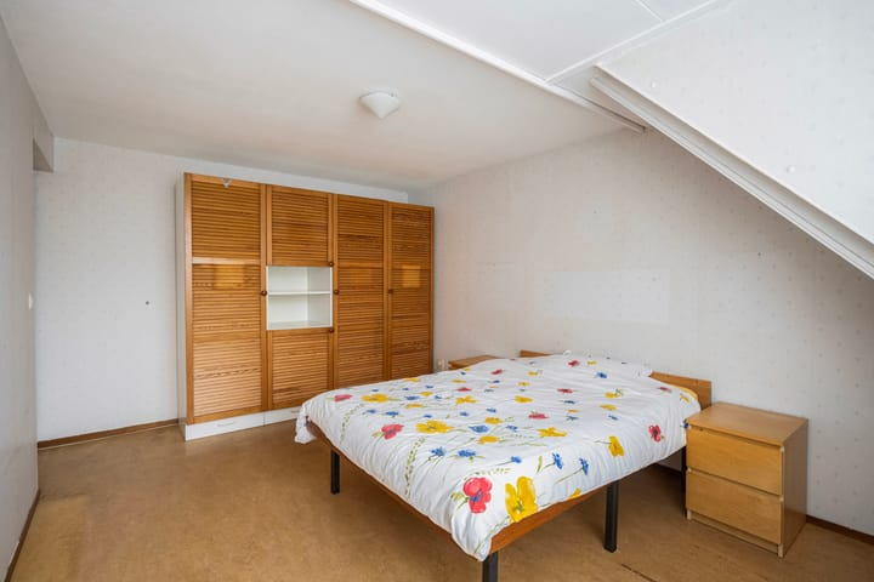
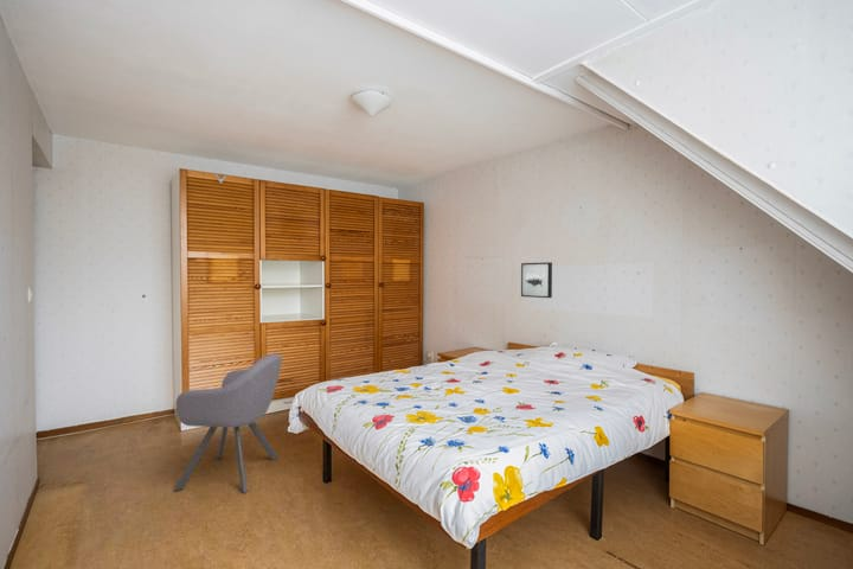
+ wall art (535, 280)
+ chair (237, 414)
